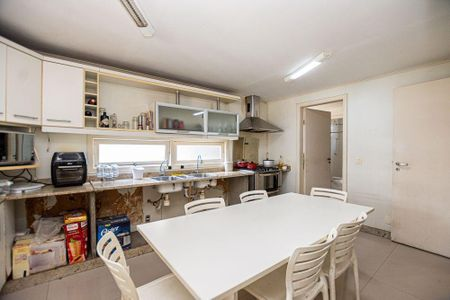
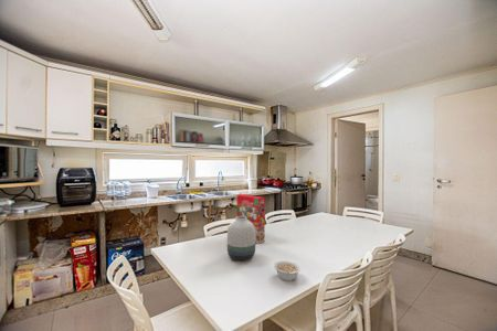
+ legume (287, 270)
+ cereal box (250, 216)
+ vase (241, 236)
